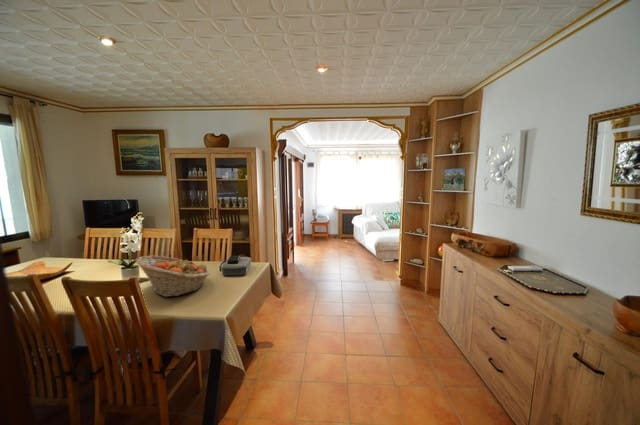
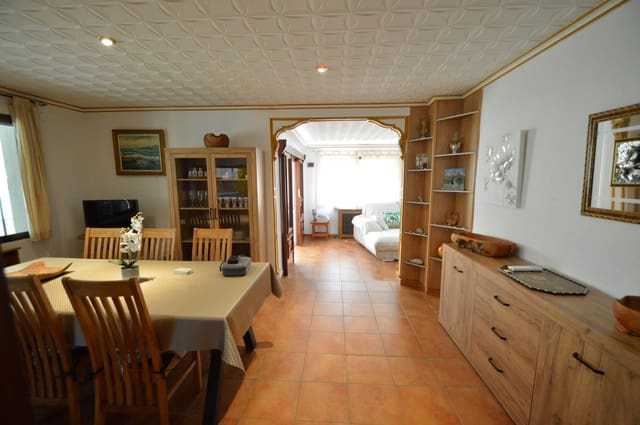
- fruit basket (174, 271)
